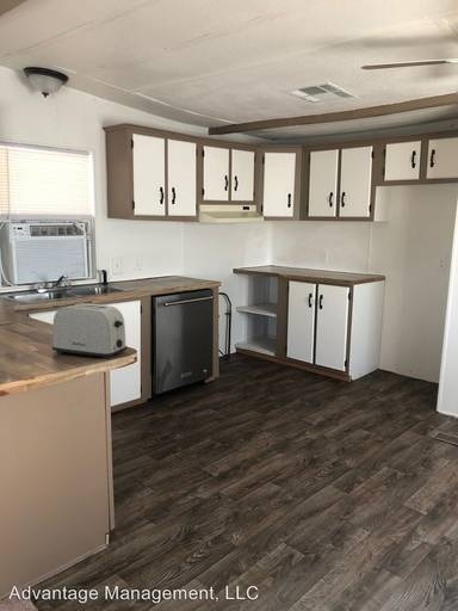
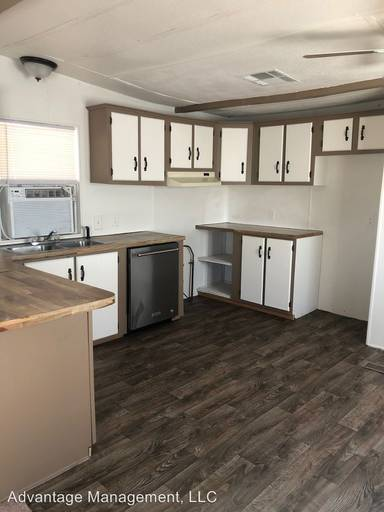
- toaster (89, 329)
